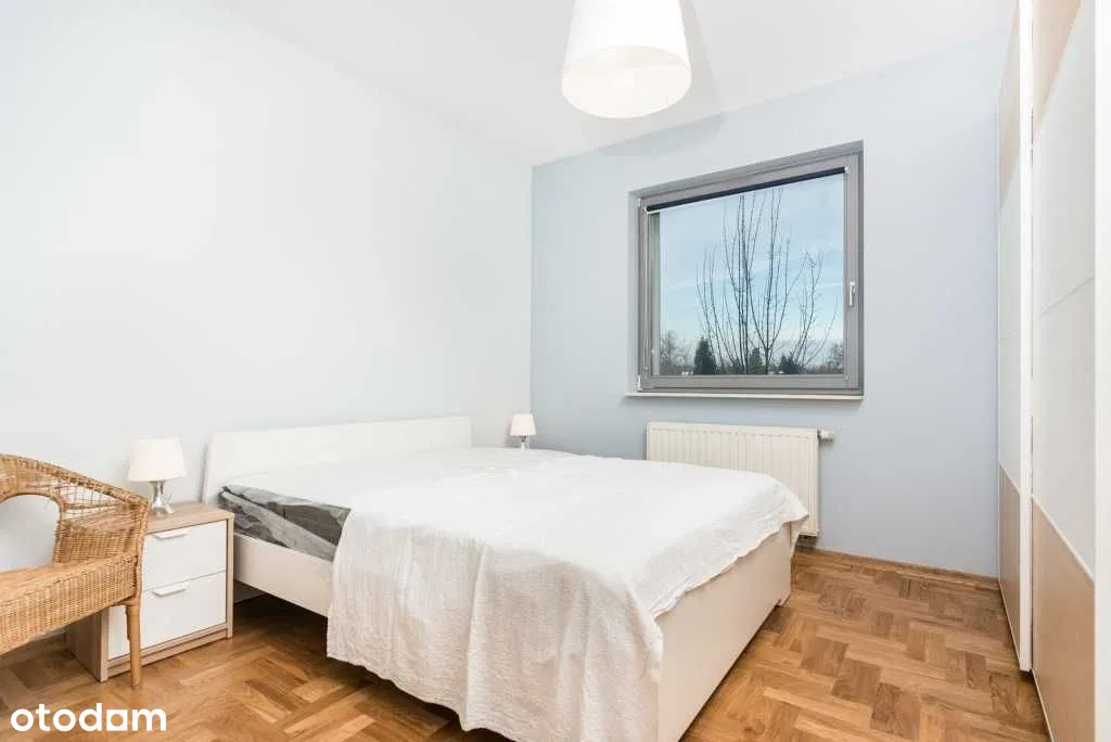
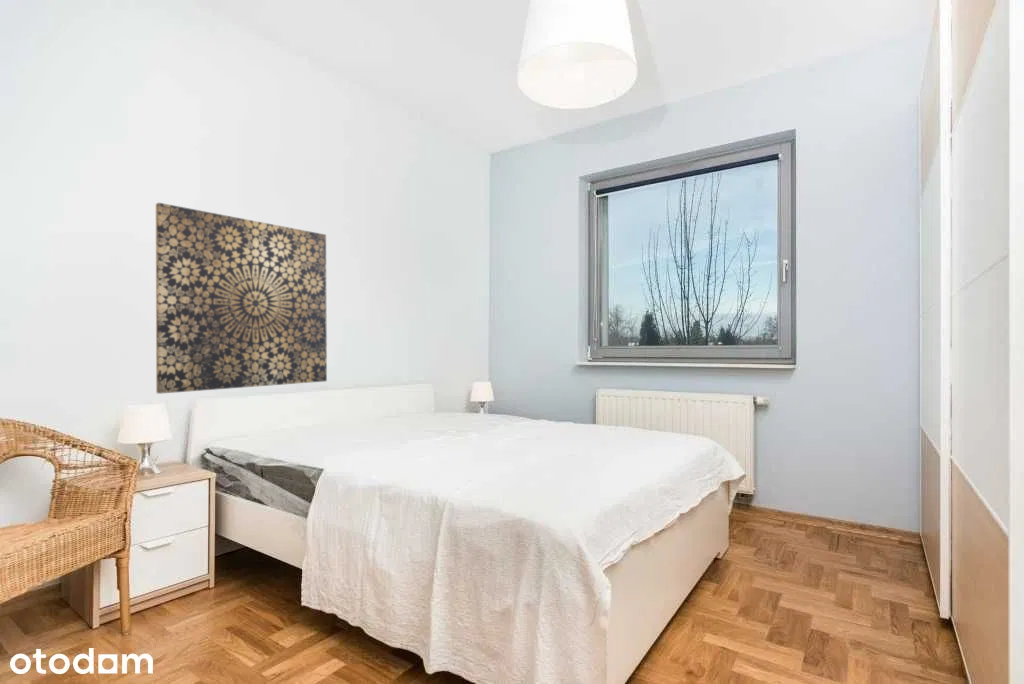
+ wall art (252, 303)
